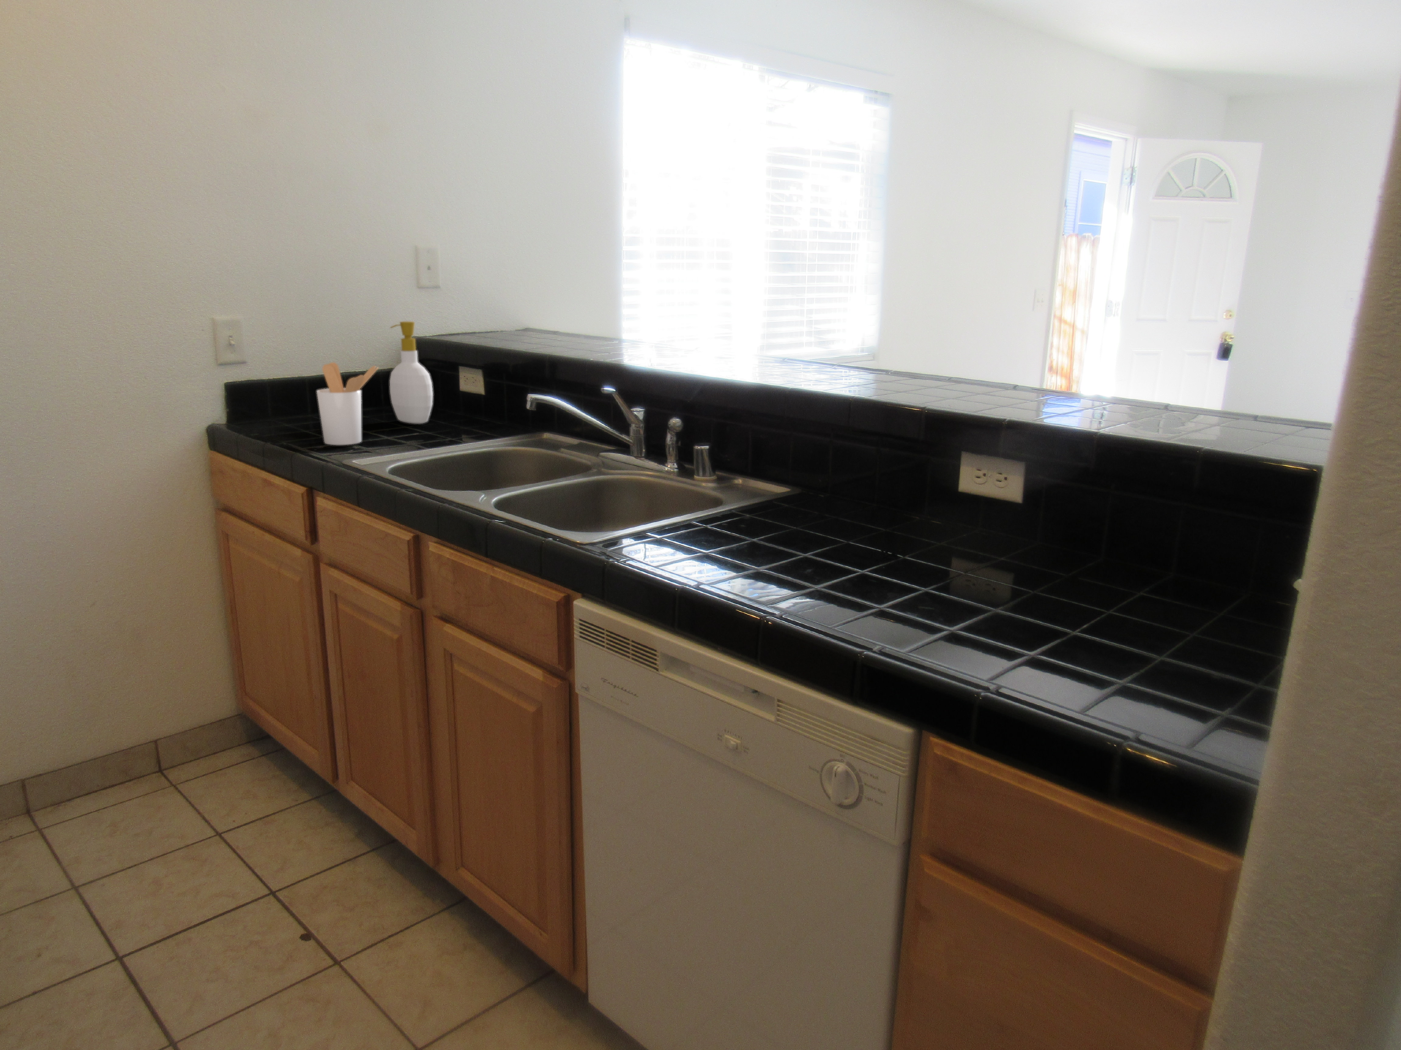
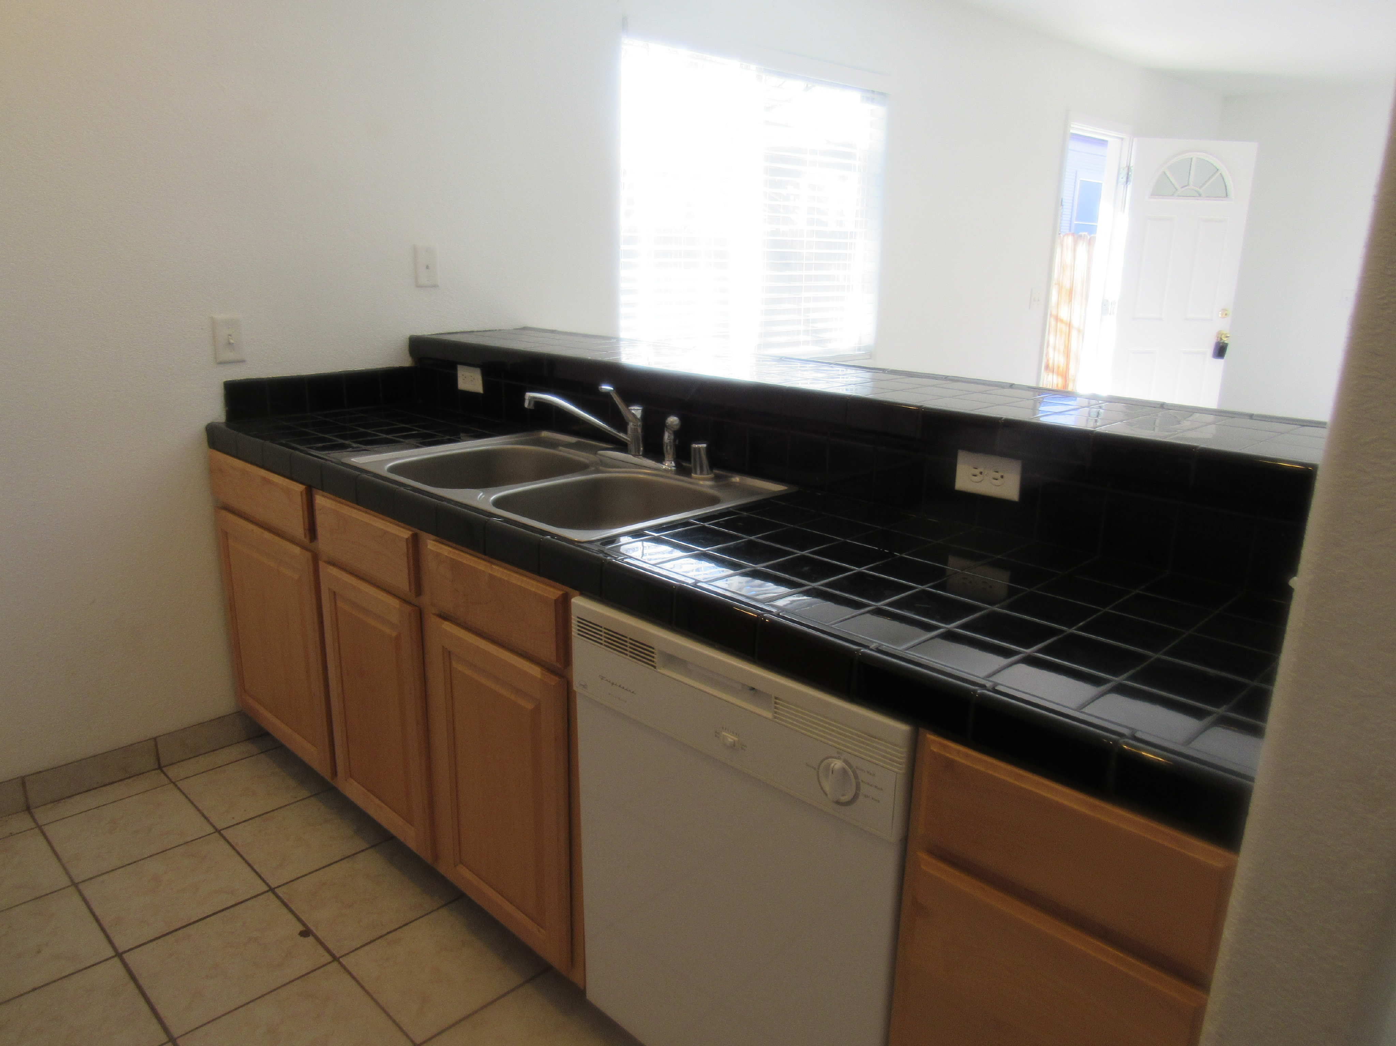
- soap bottle (408, 372)
- utensil holder (351, 403)
